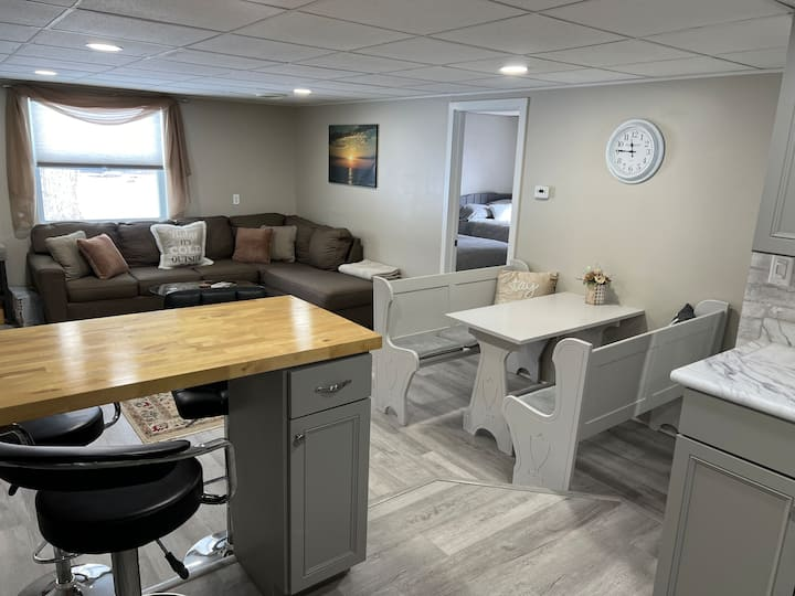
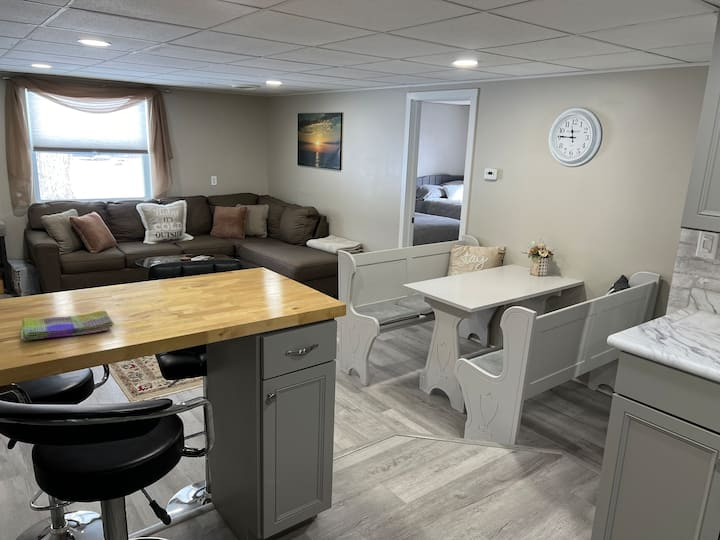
+ dish towel (68, 323)
